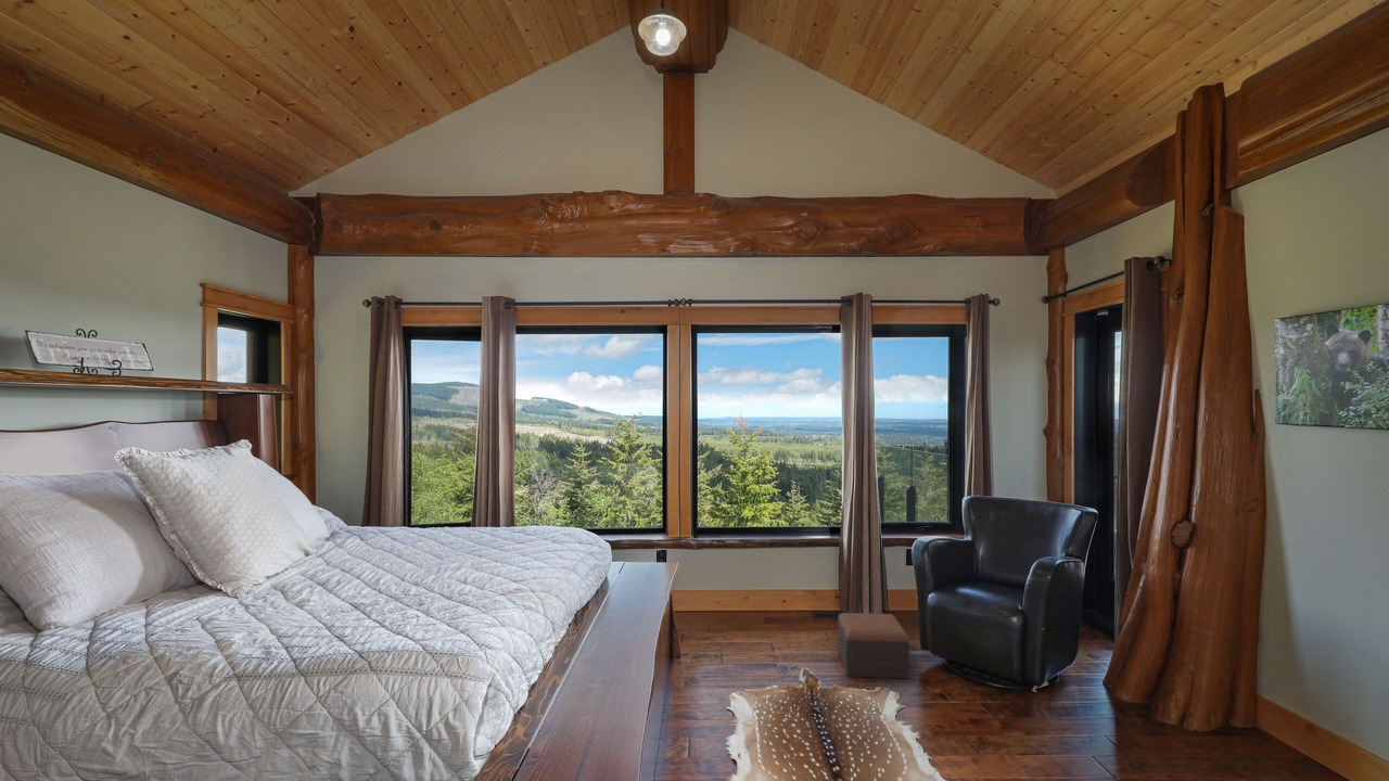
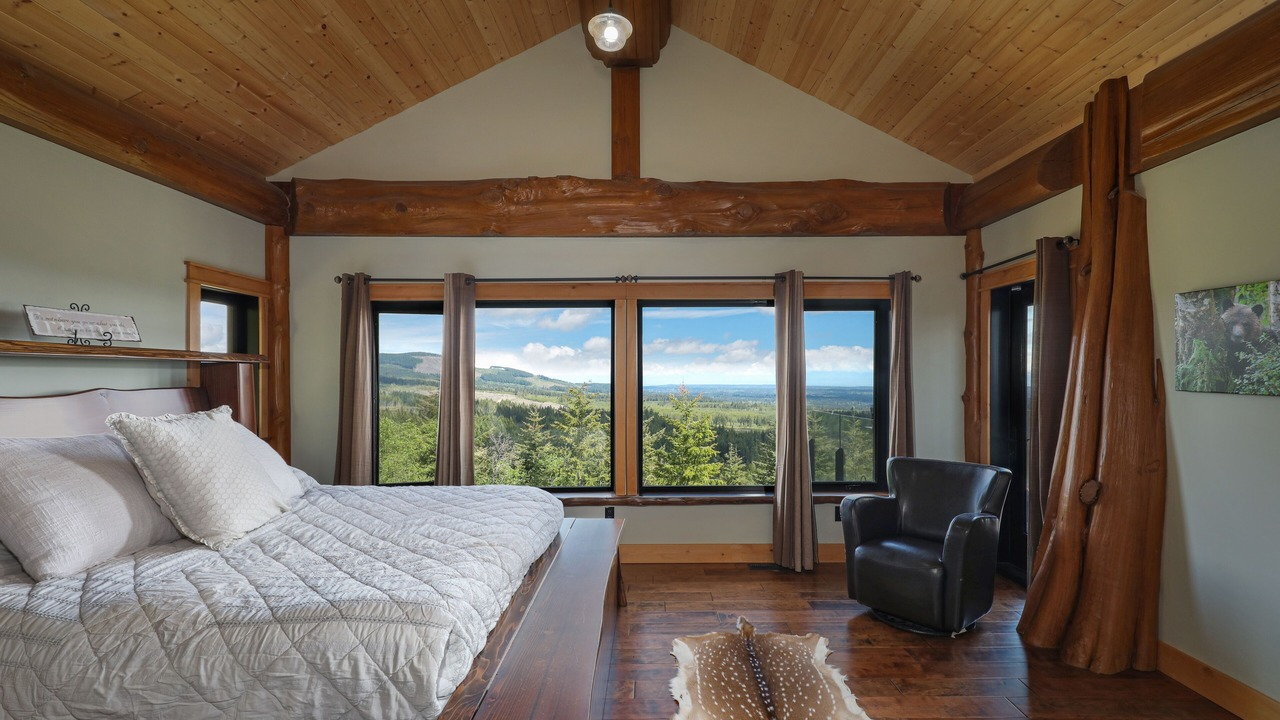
- footstool (871, 642)
